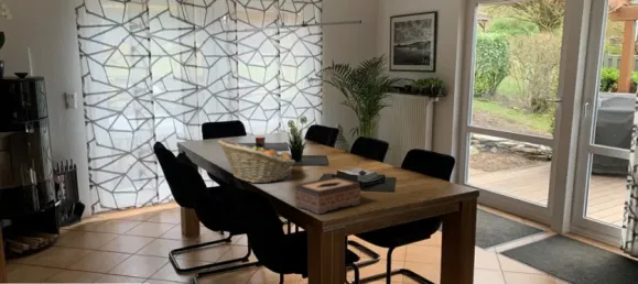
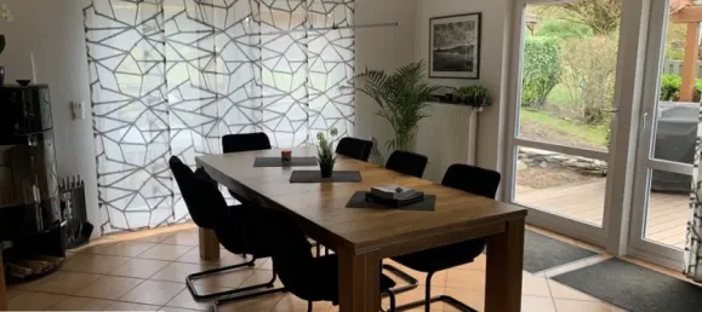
- tissue box (327, 194)
- fruit basket (256, 157)
